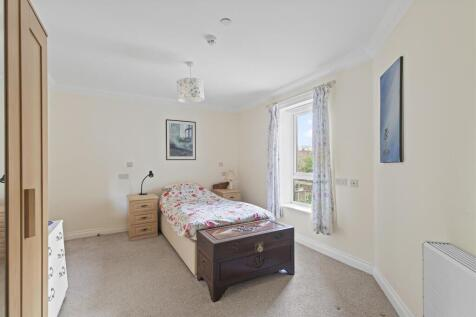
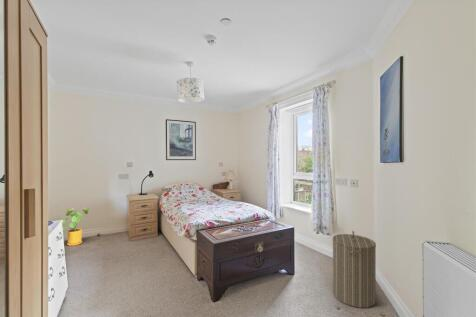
+ house plant (73, 226)
+ laundry hamper (353, 263)
